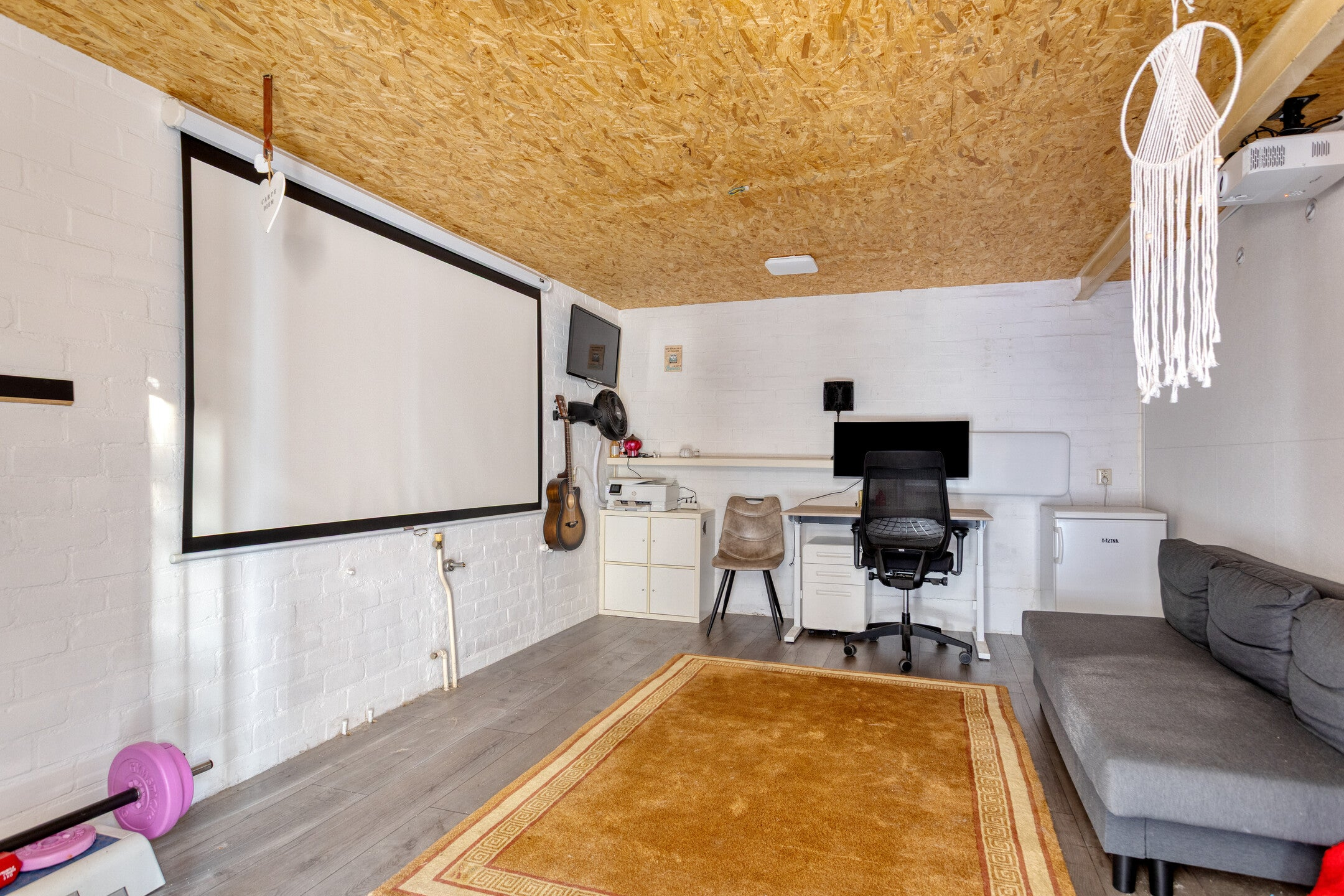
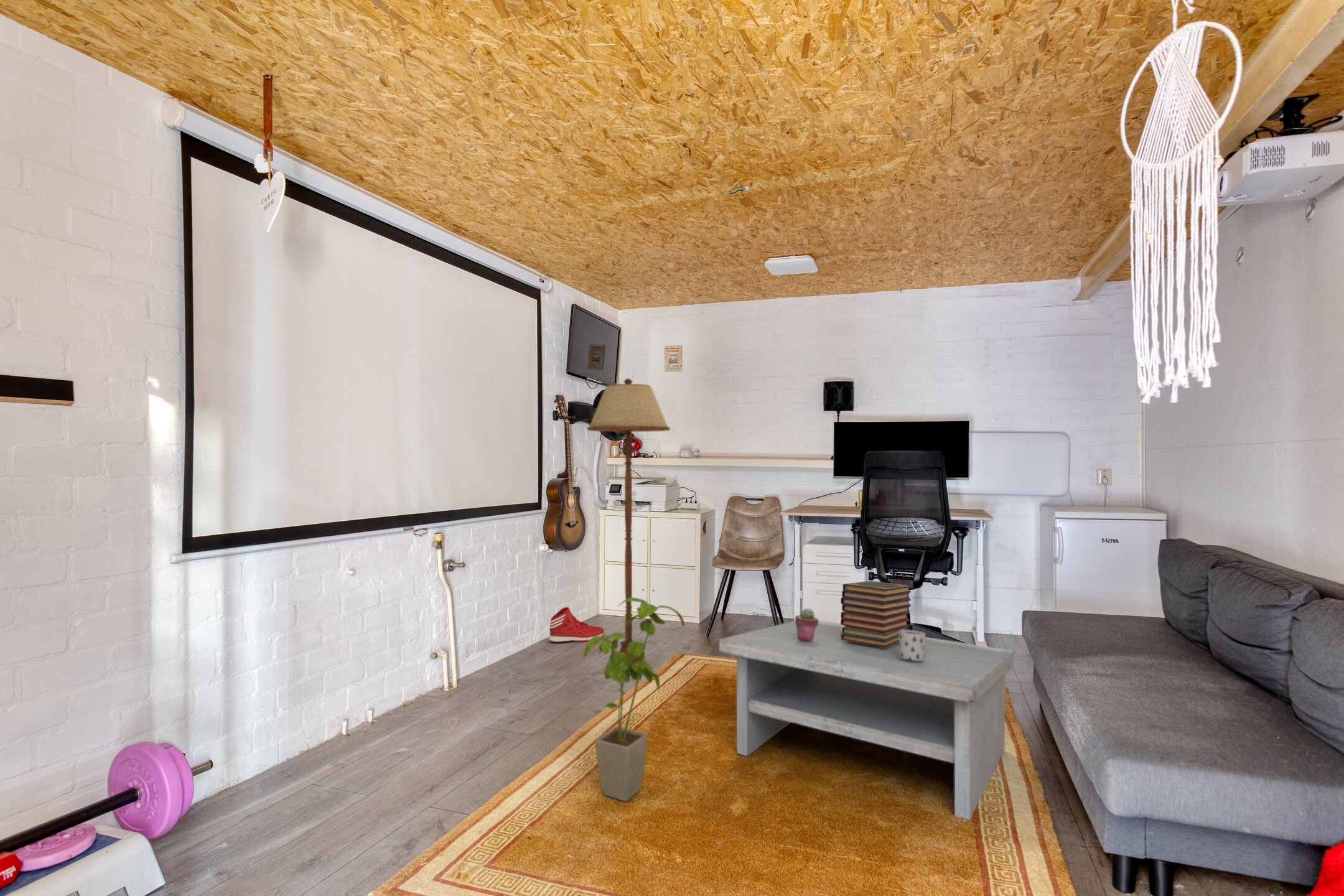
+ book stack (875, 609)
+ mug (913, 646)
+ sneaker (577, 623)
+ floor lamp (628, 523)
+ coffee table (869, 695)
+ potted succulent (805, 624)
+ house plant (635, 693)
